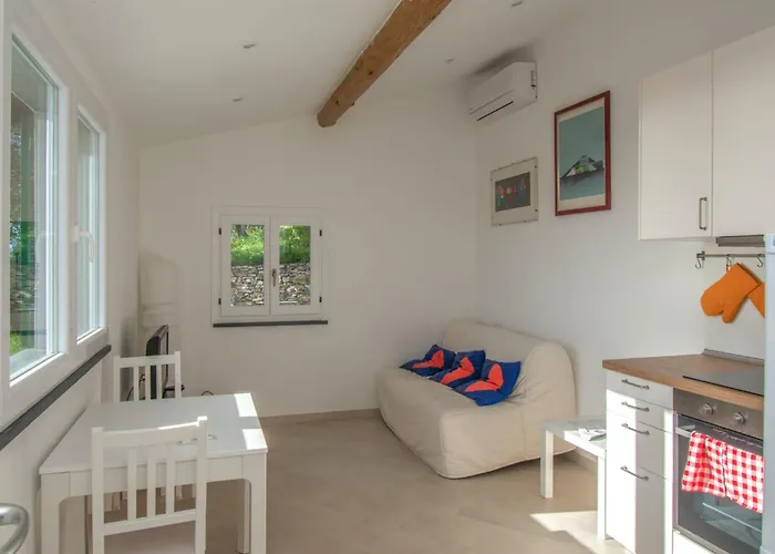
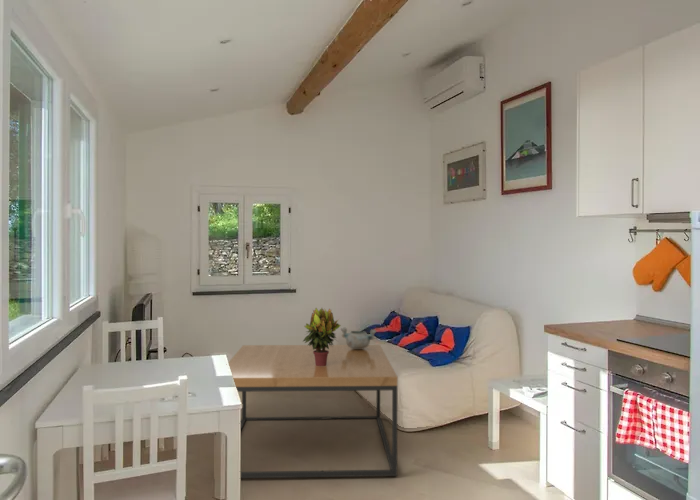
+ coffee table (309, 390)
+ potted plant (320, 336)
+ decorative bowl (358, 338)
